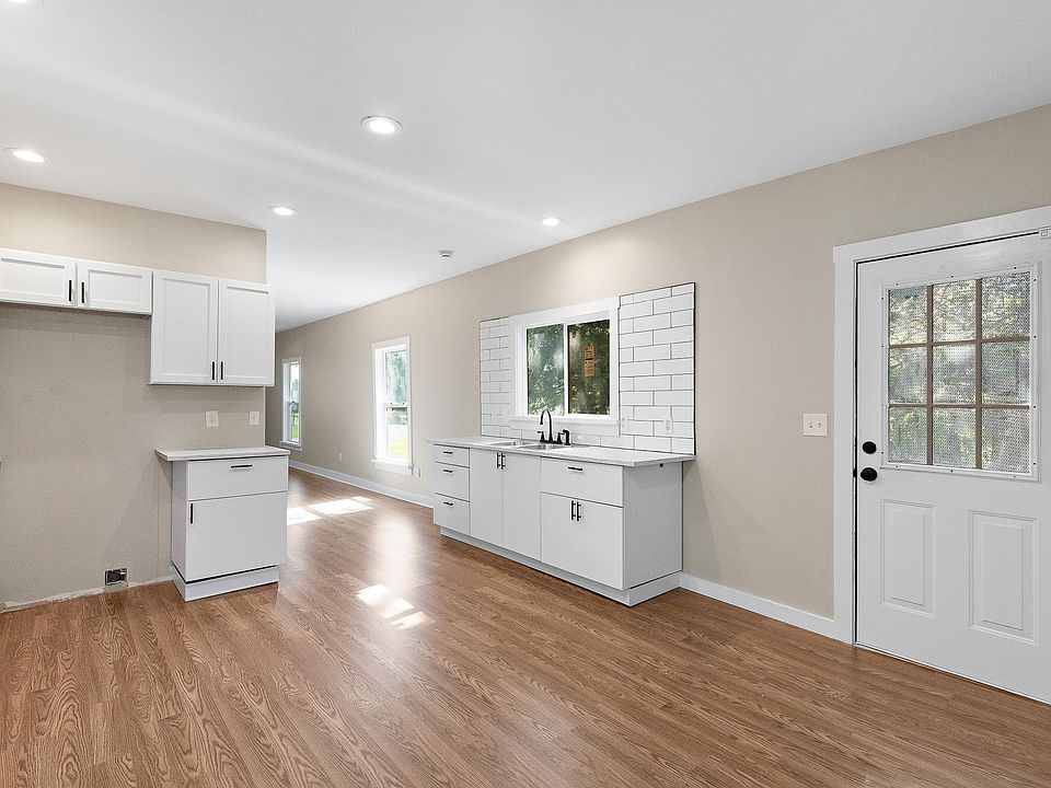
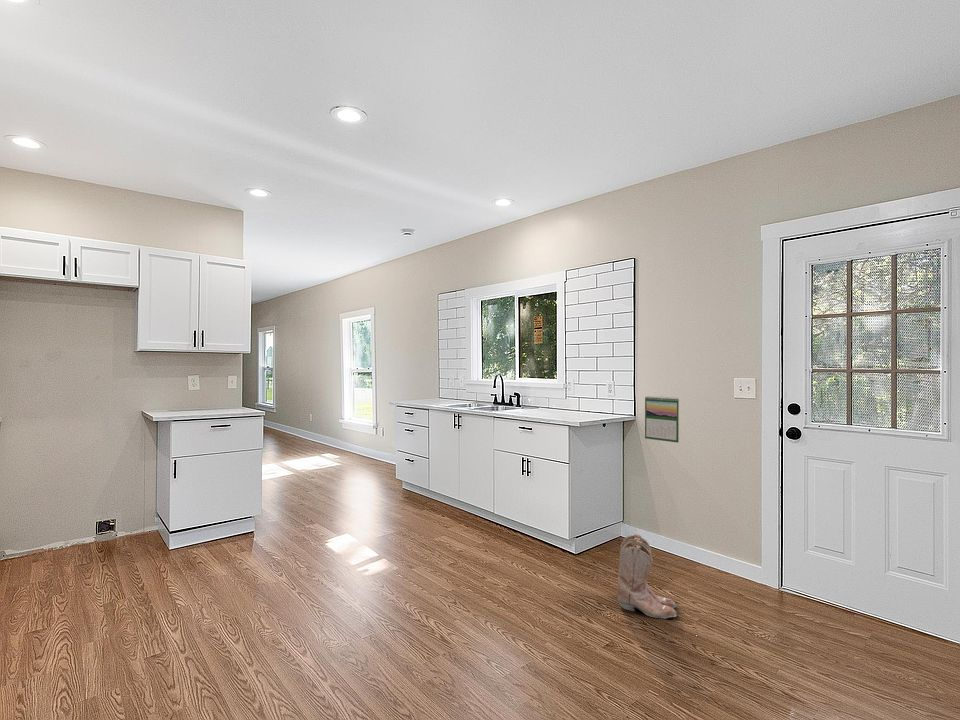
+ boots (647, 573)
+ calendar (661, 418)
